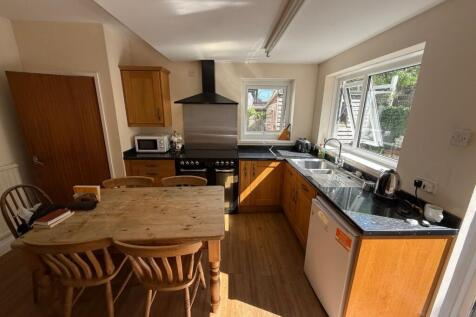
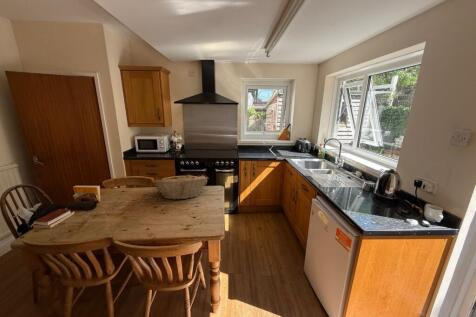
+ fruit basket (180, 183)
